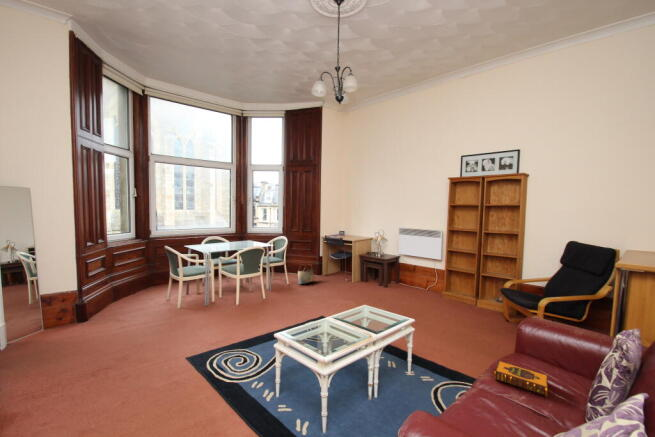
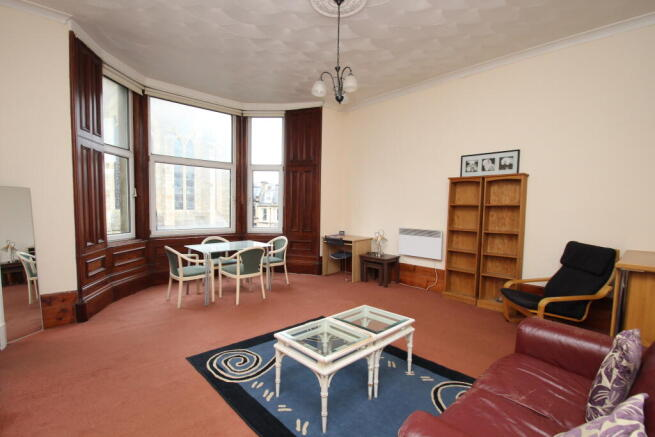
- basket (305, 273)
- hardback book (520, 377)
